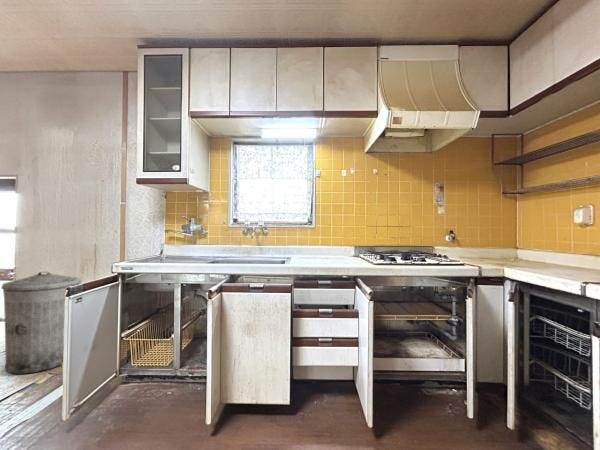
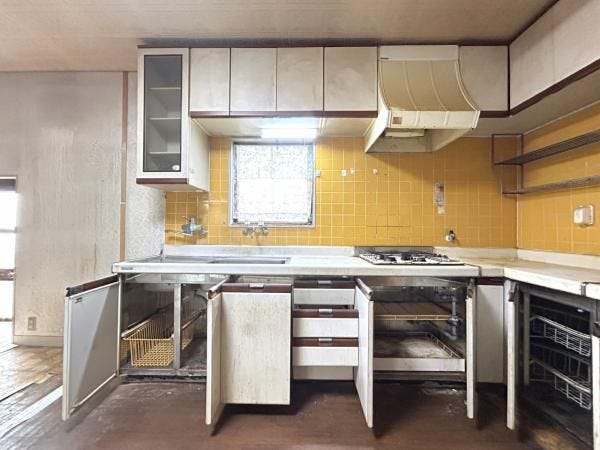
- trash can (43, 316)
